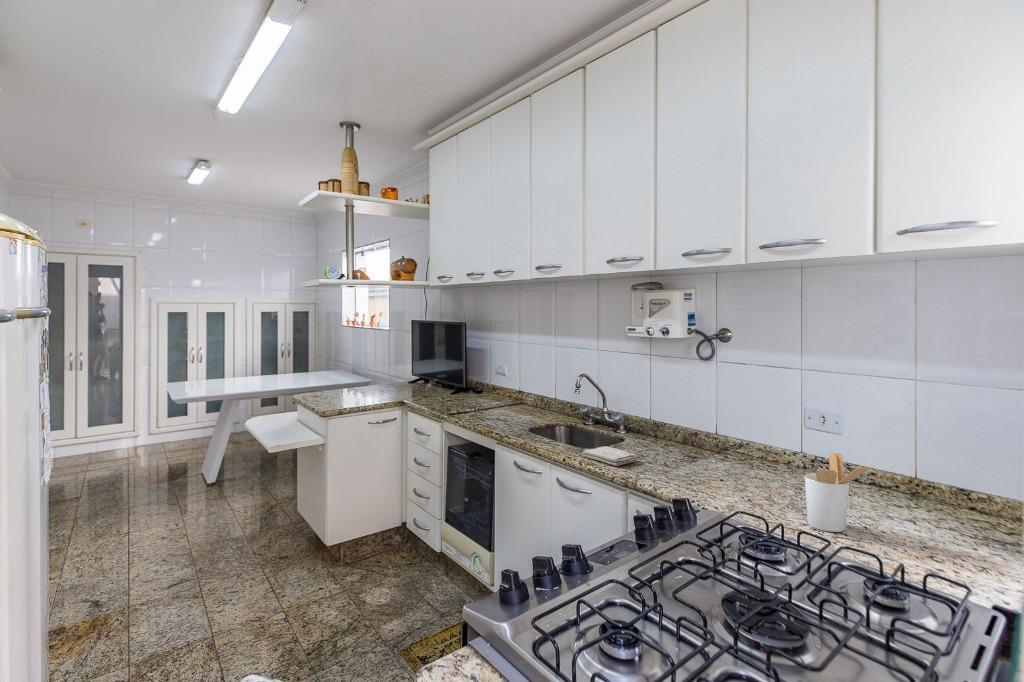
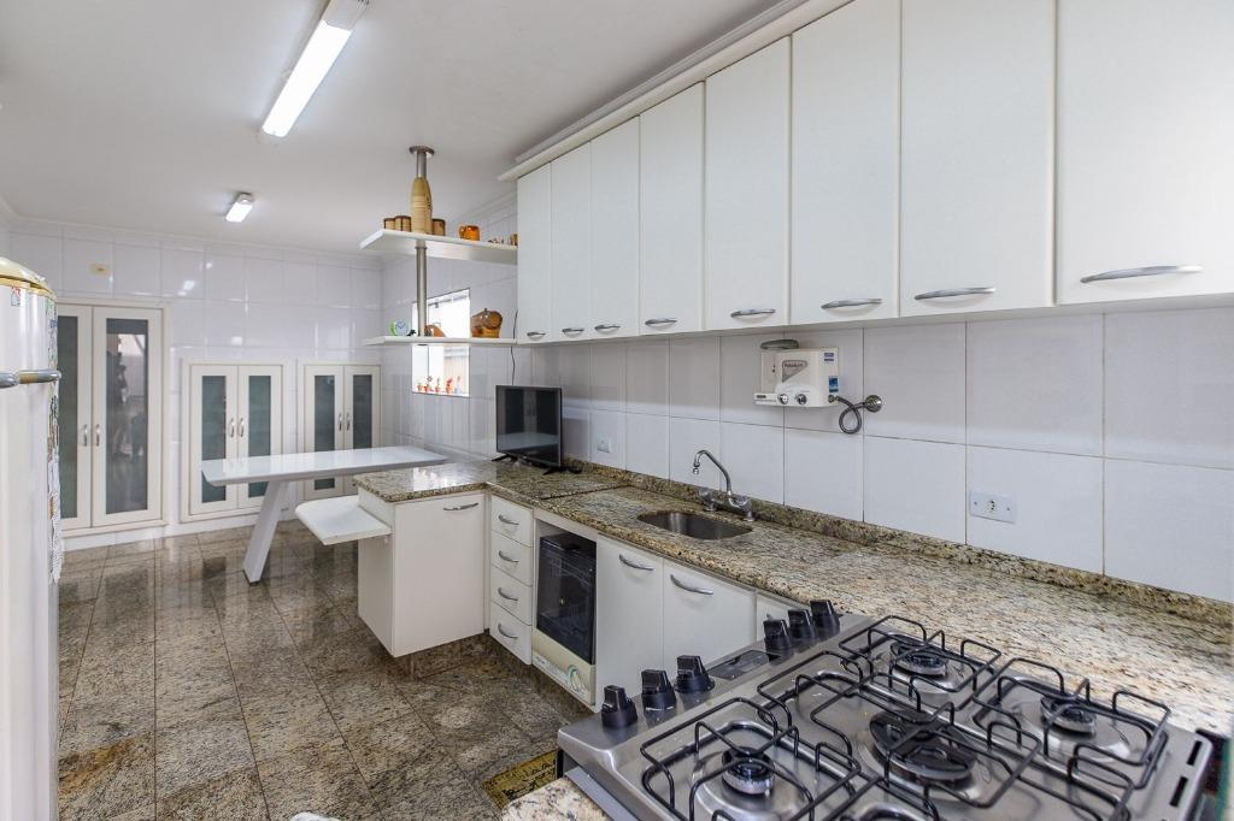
- utensil holder (837, 493)
- washcloth (609, 455)
